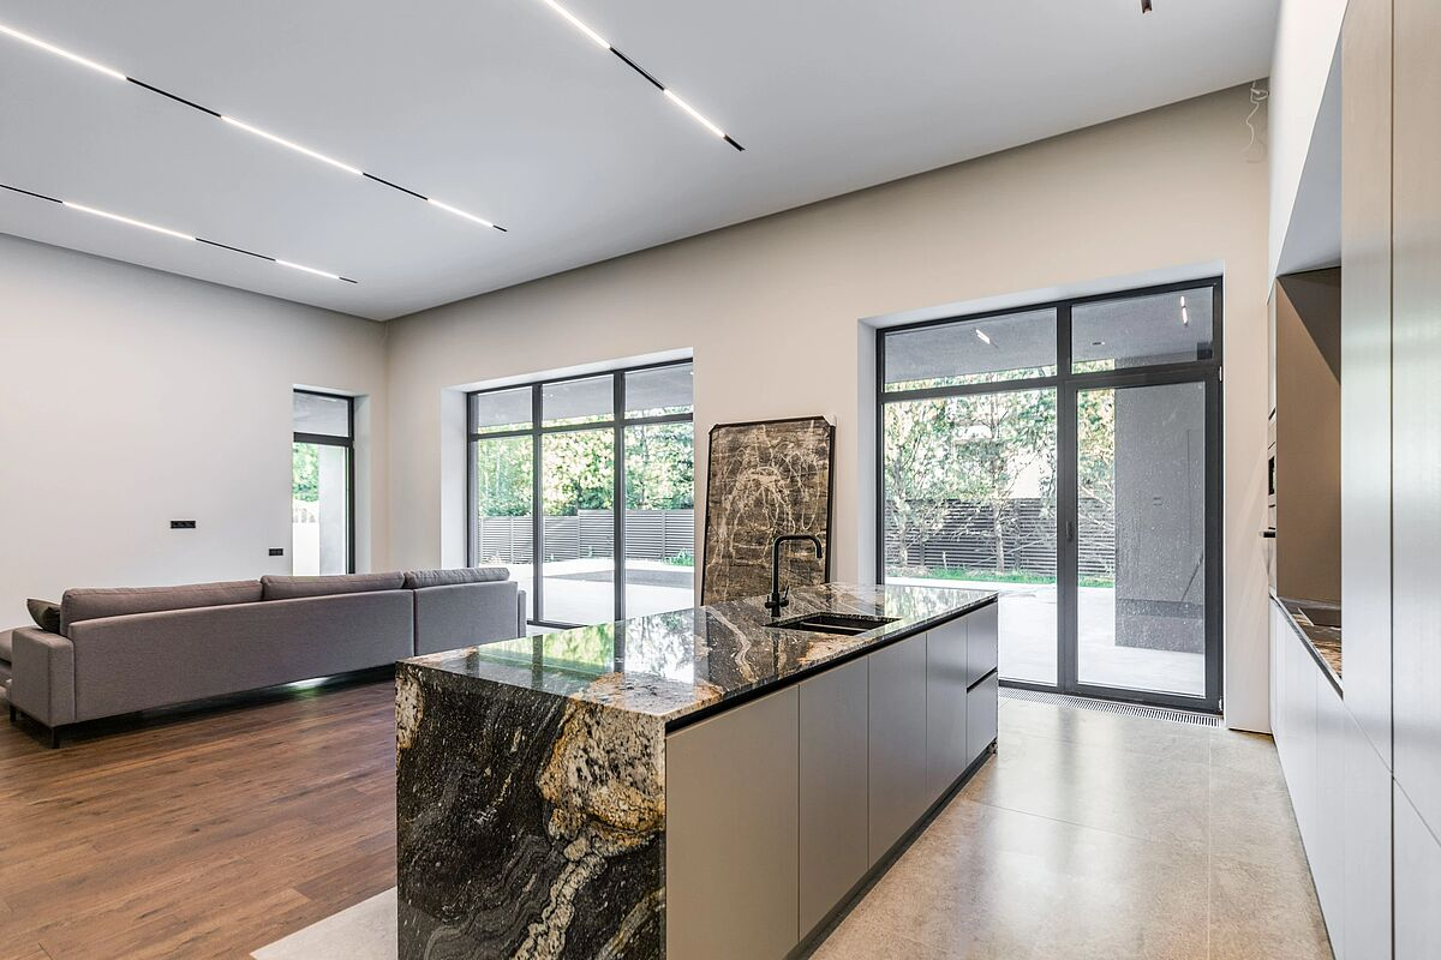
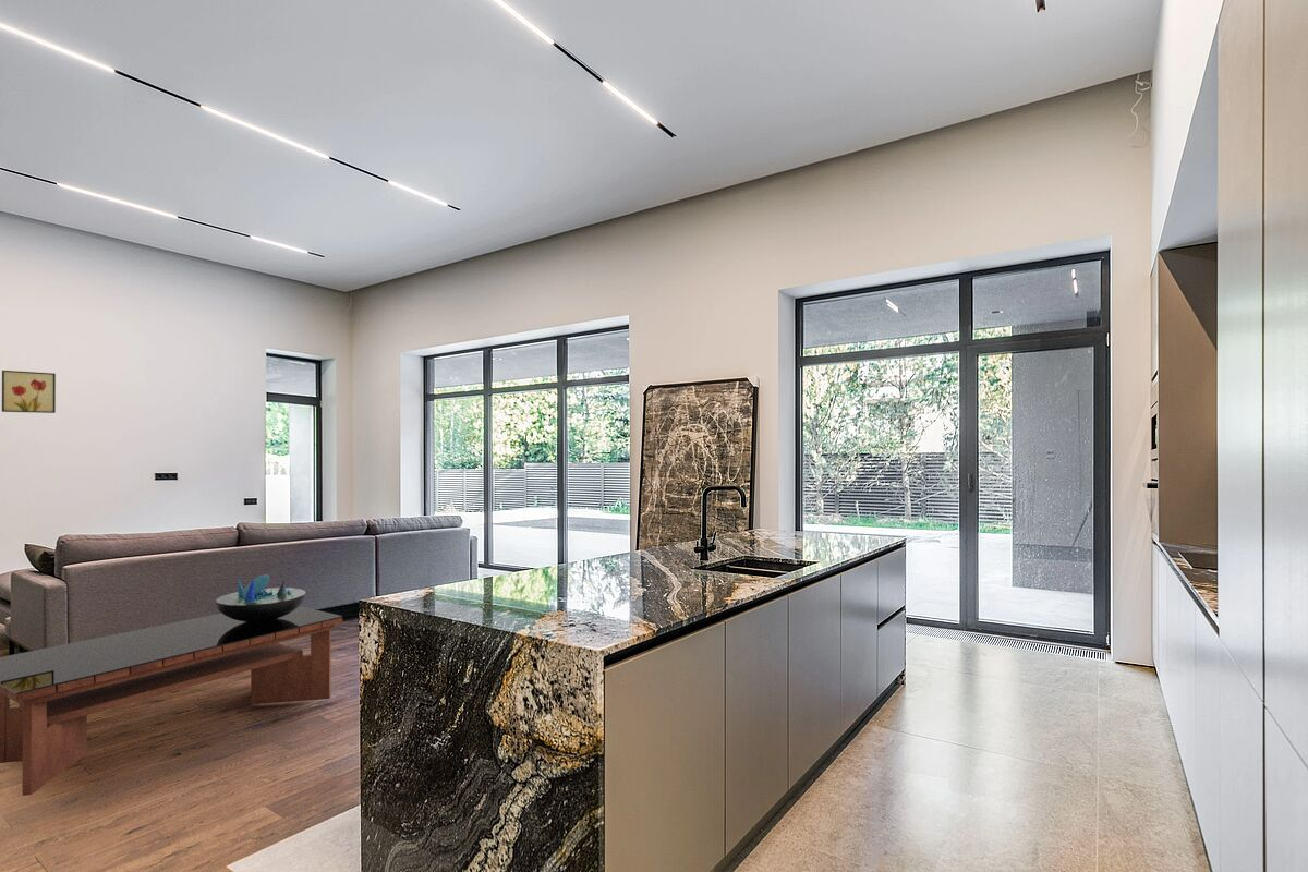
+ decorative bowl (262, 595)
+ wall art (28, 391)
+ coffee table (175, 682)
